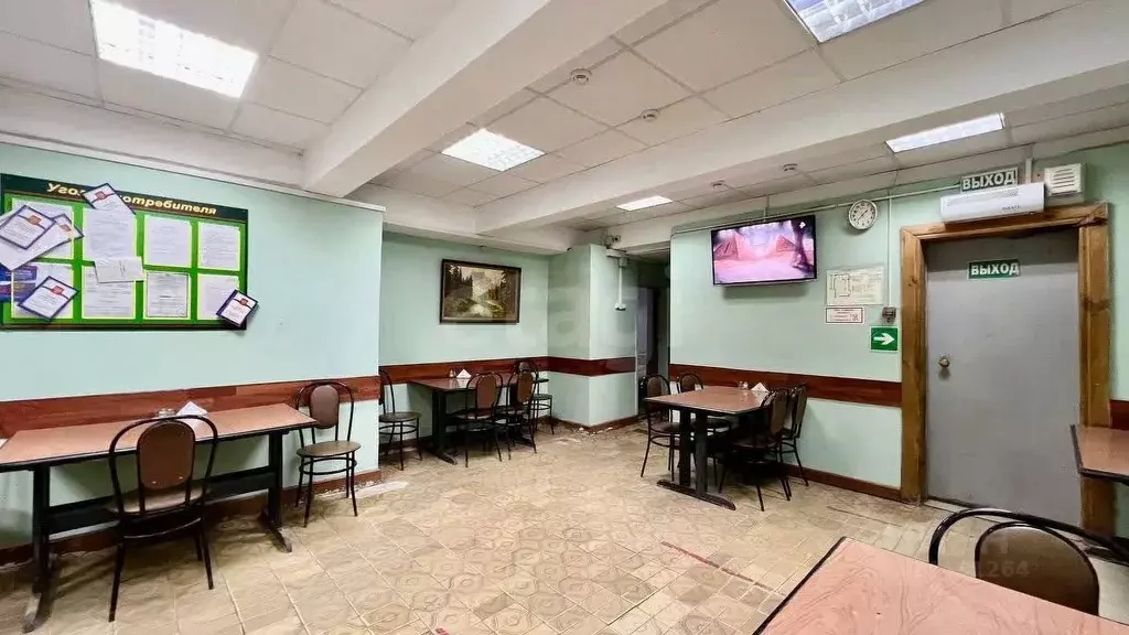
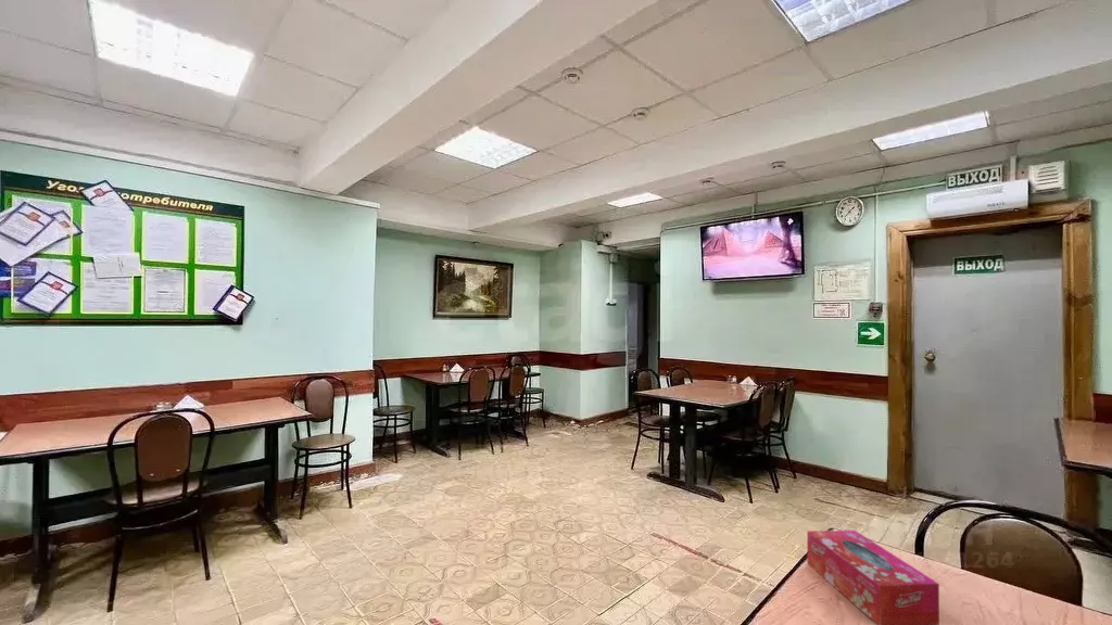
+ tissue box (865, 572)
